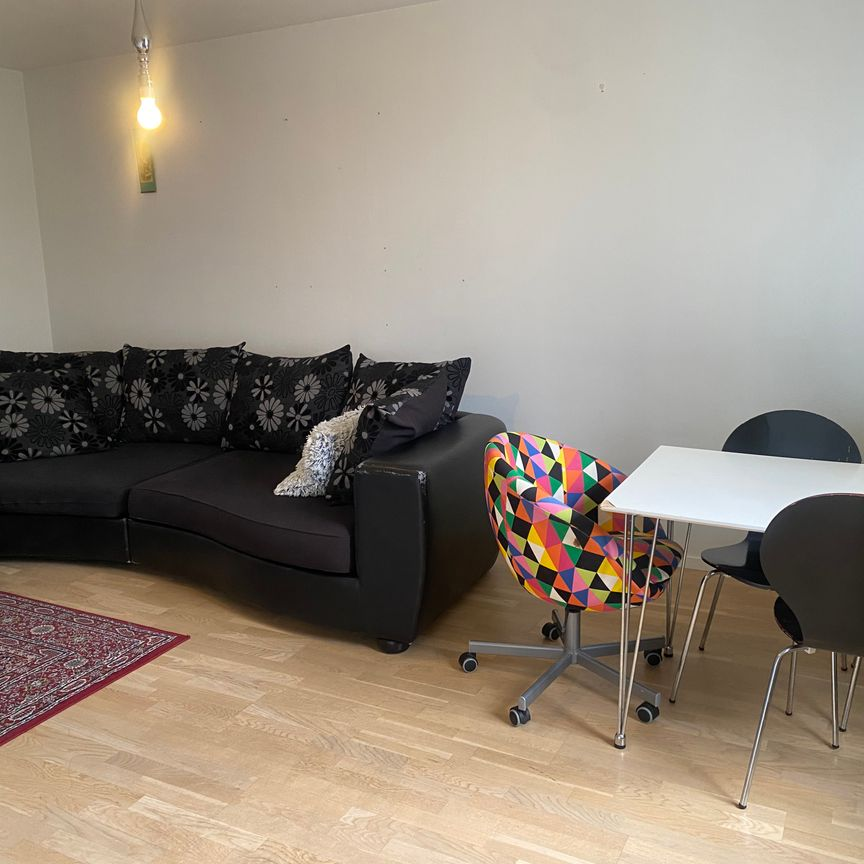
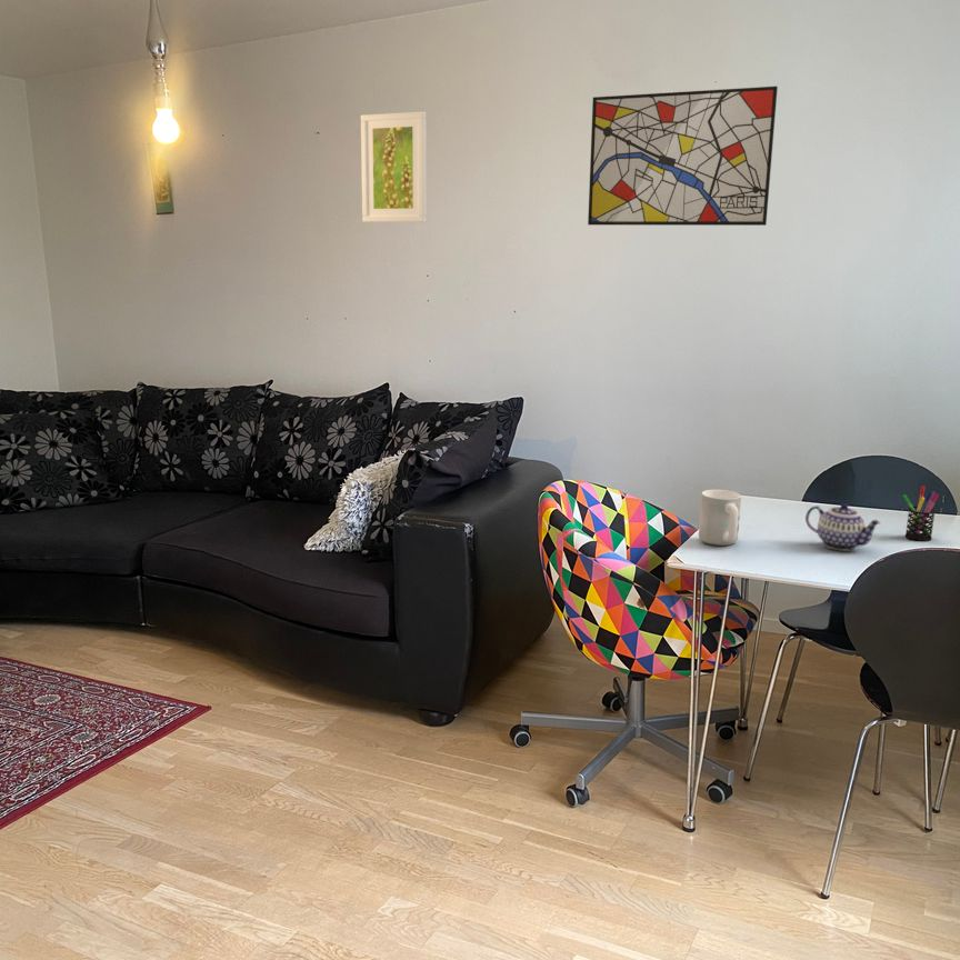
+ teapot (841, 524)
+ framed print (393, 168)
+ pen holder (918, 512)
+ wall art (677, 159)
+ mug (723, 519)
